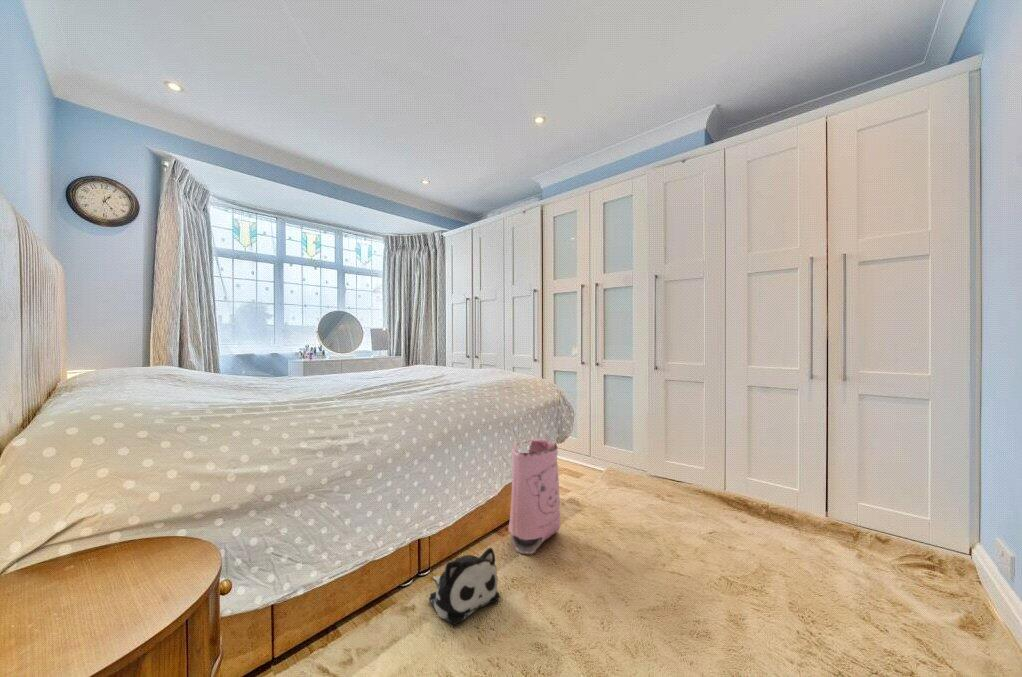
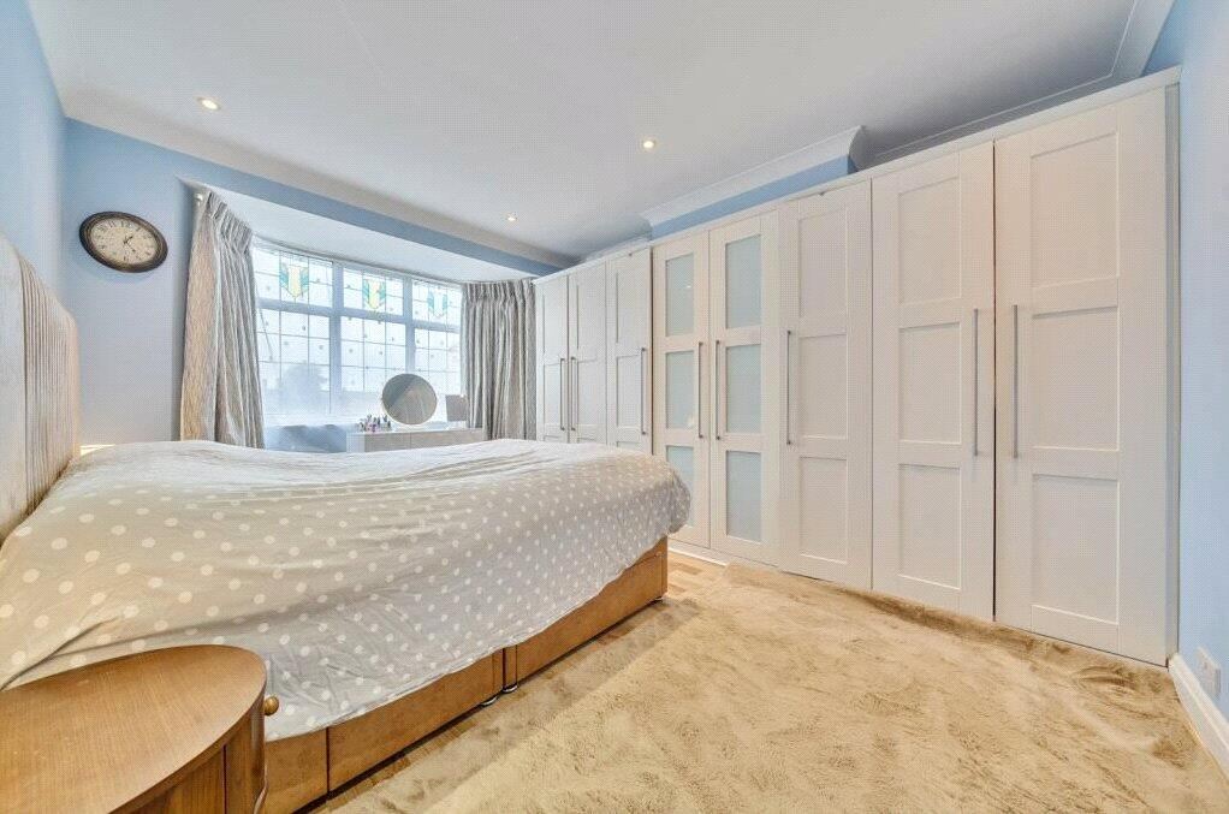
- bag (535, 491)
- plush toy (456, 569)
